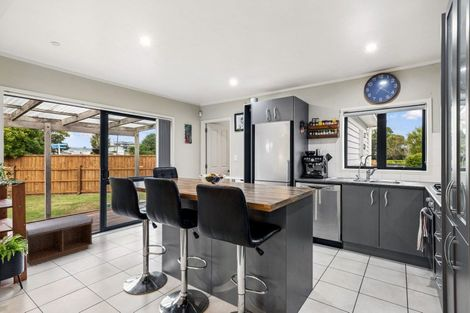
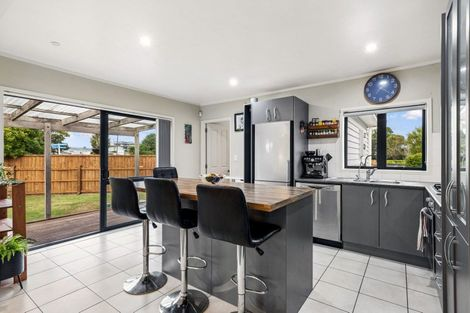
- bench (57, 236)
